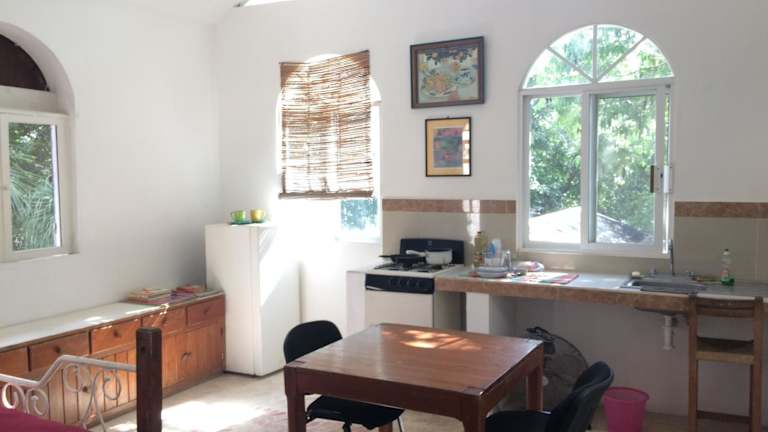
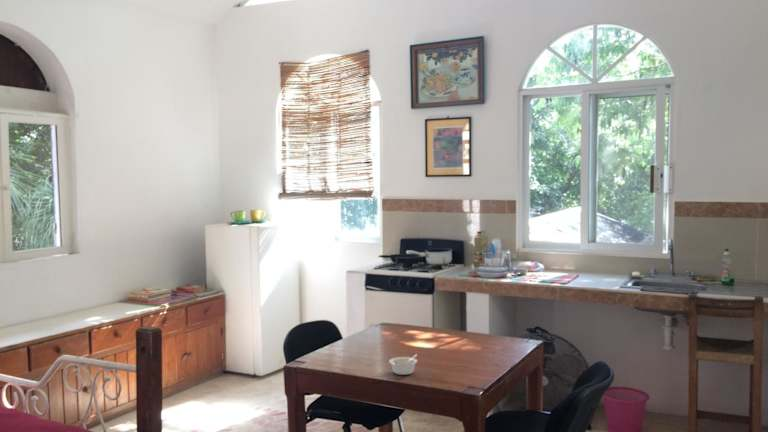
+ legume (403, 365)
